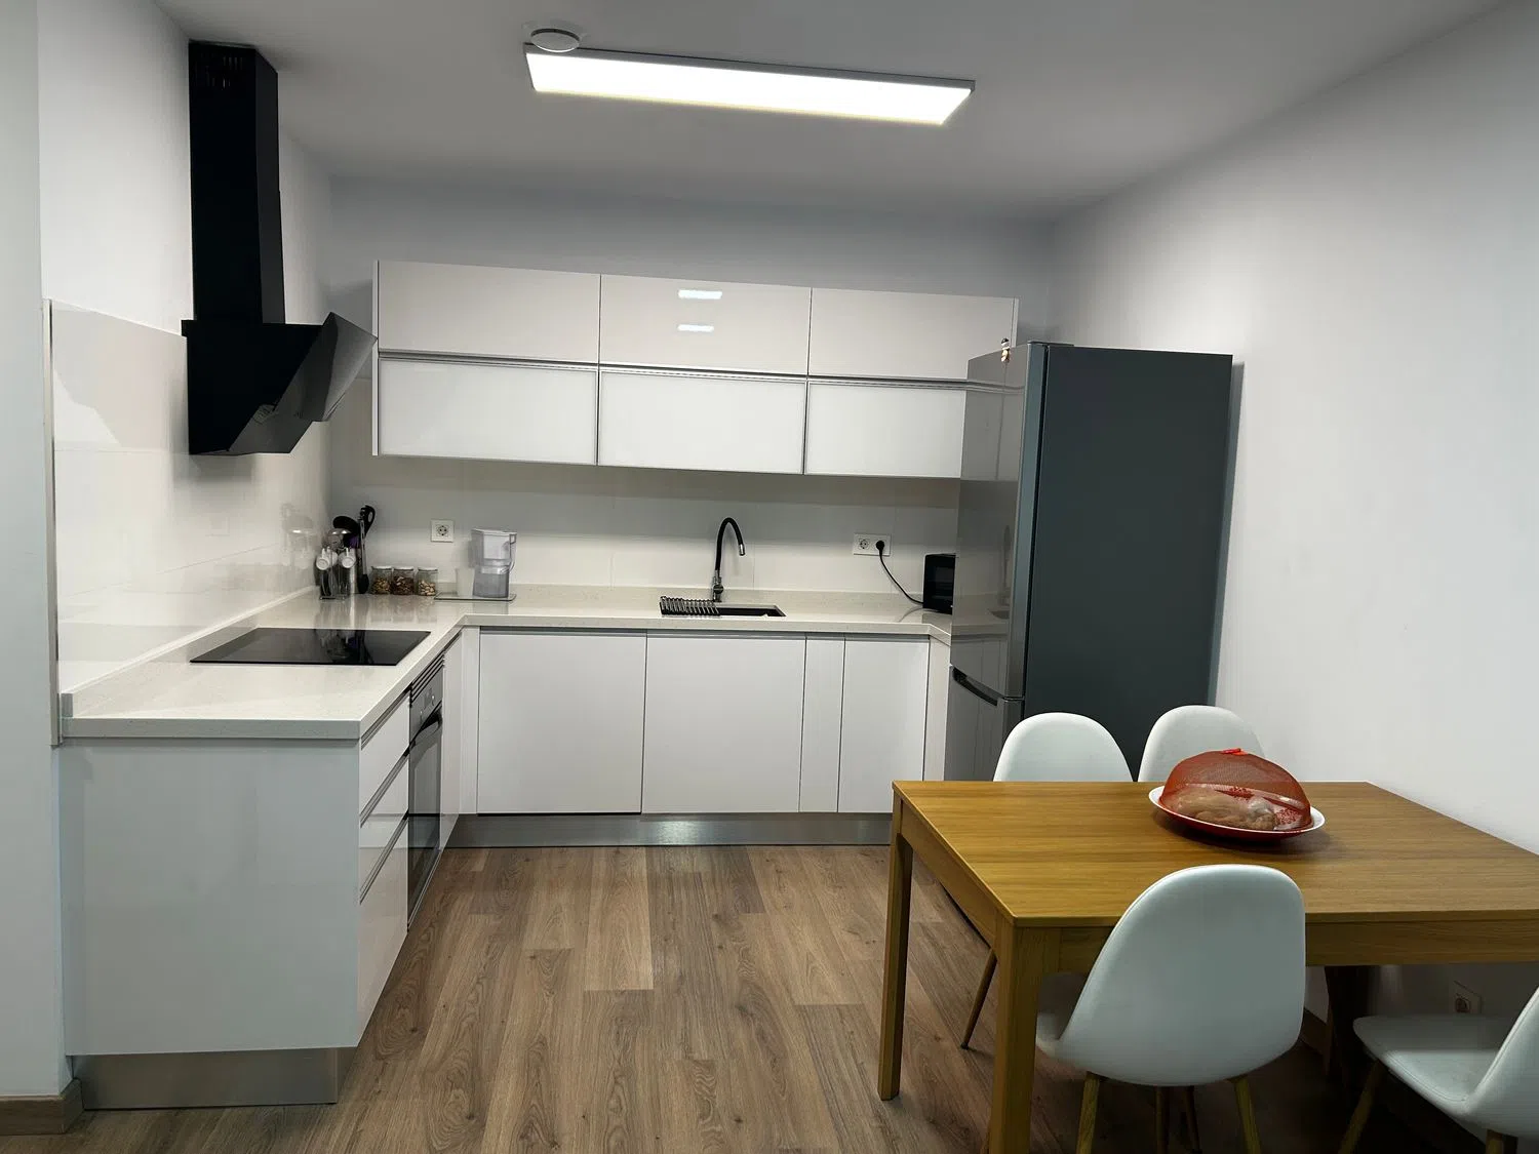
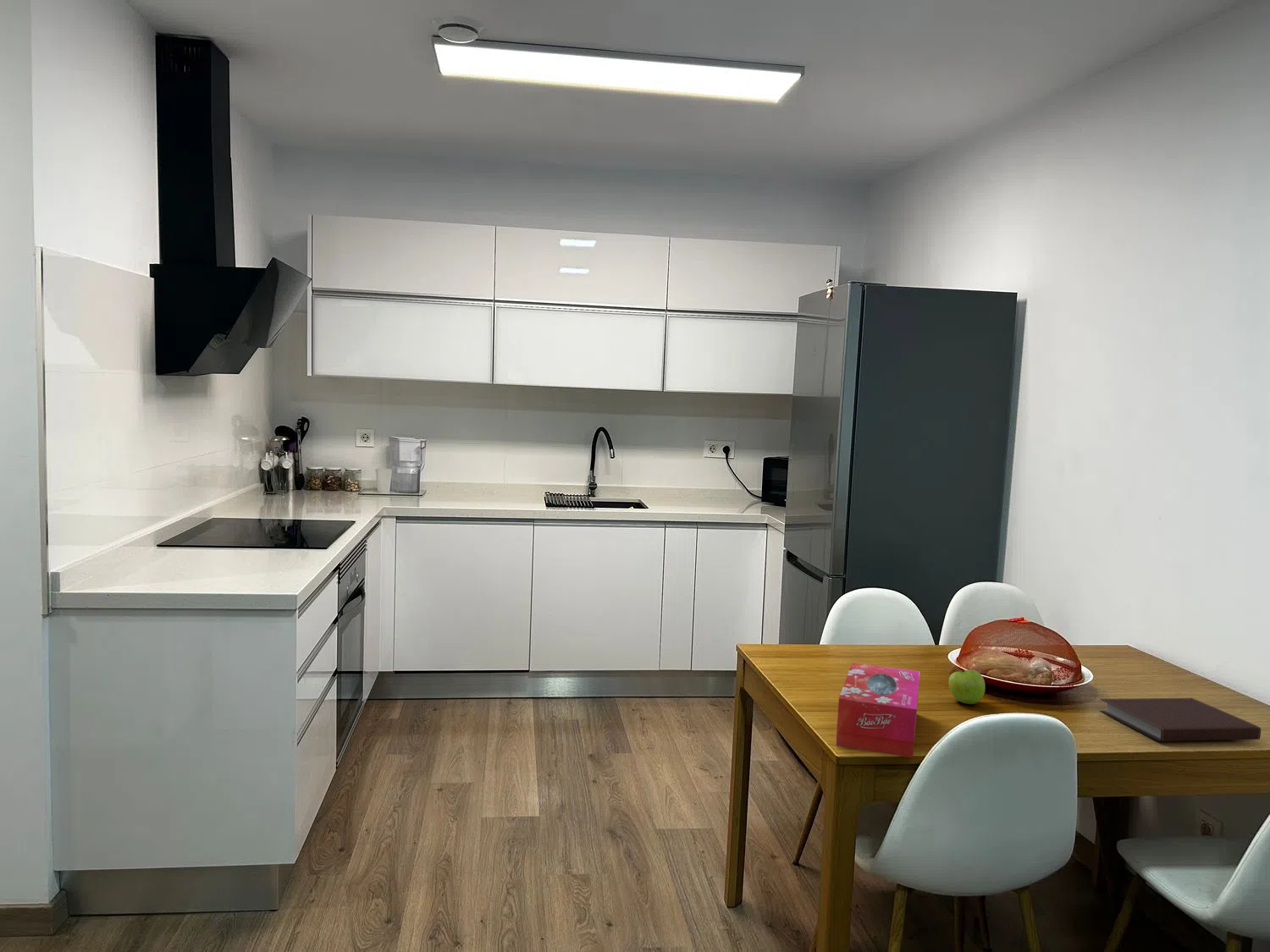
+ fruit (967, 685)
+ tissue box (880, 706)
+ notebook (1177, 718)
